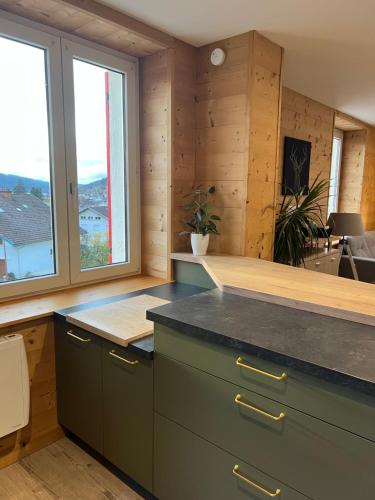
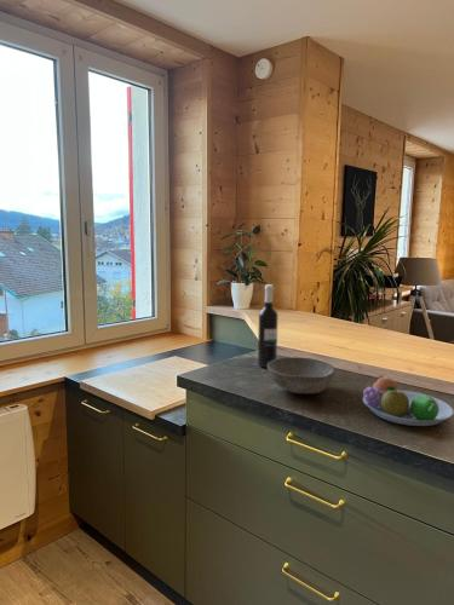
+ bowl (299, 378)
+ wine bottle (268, 325)
+ fruit bowl (407, 397)
